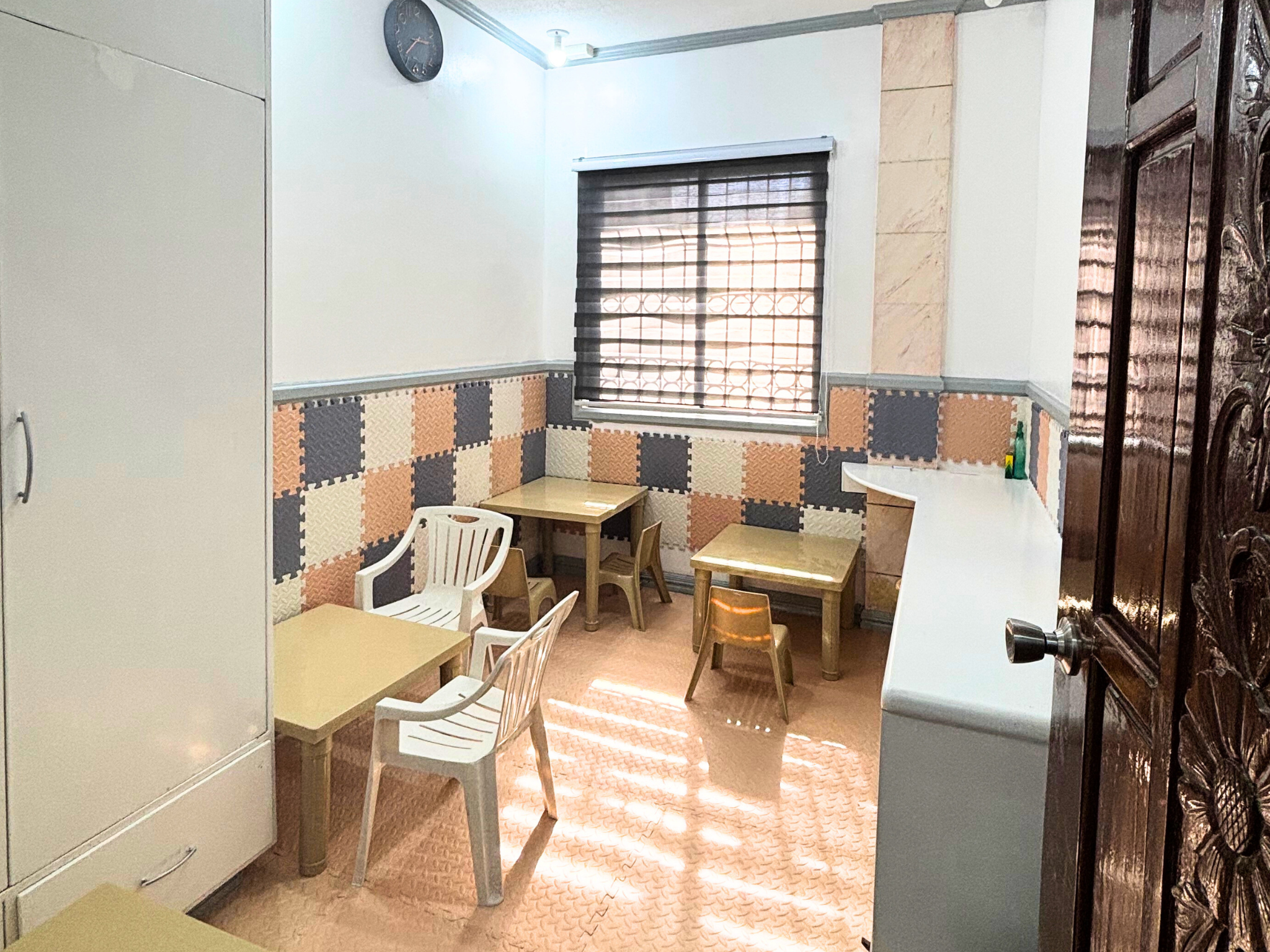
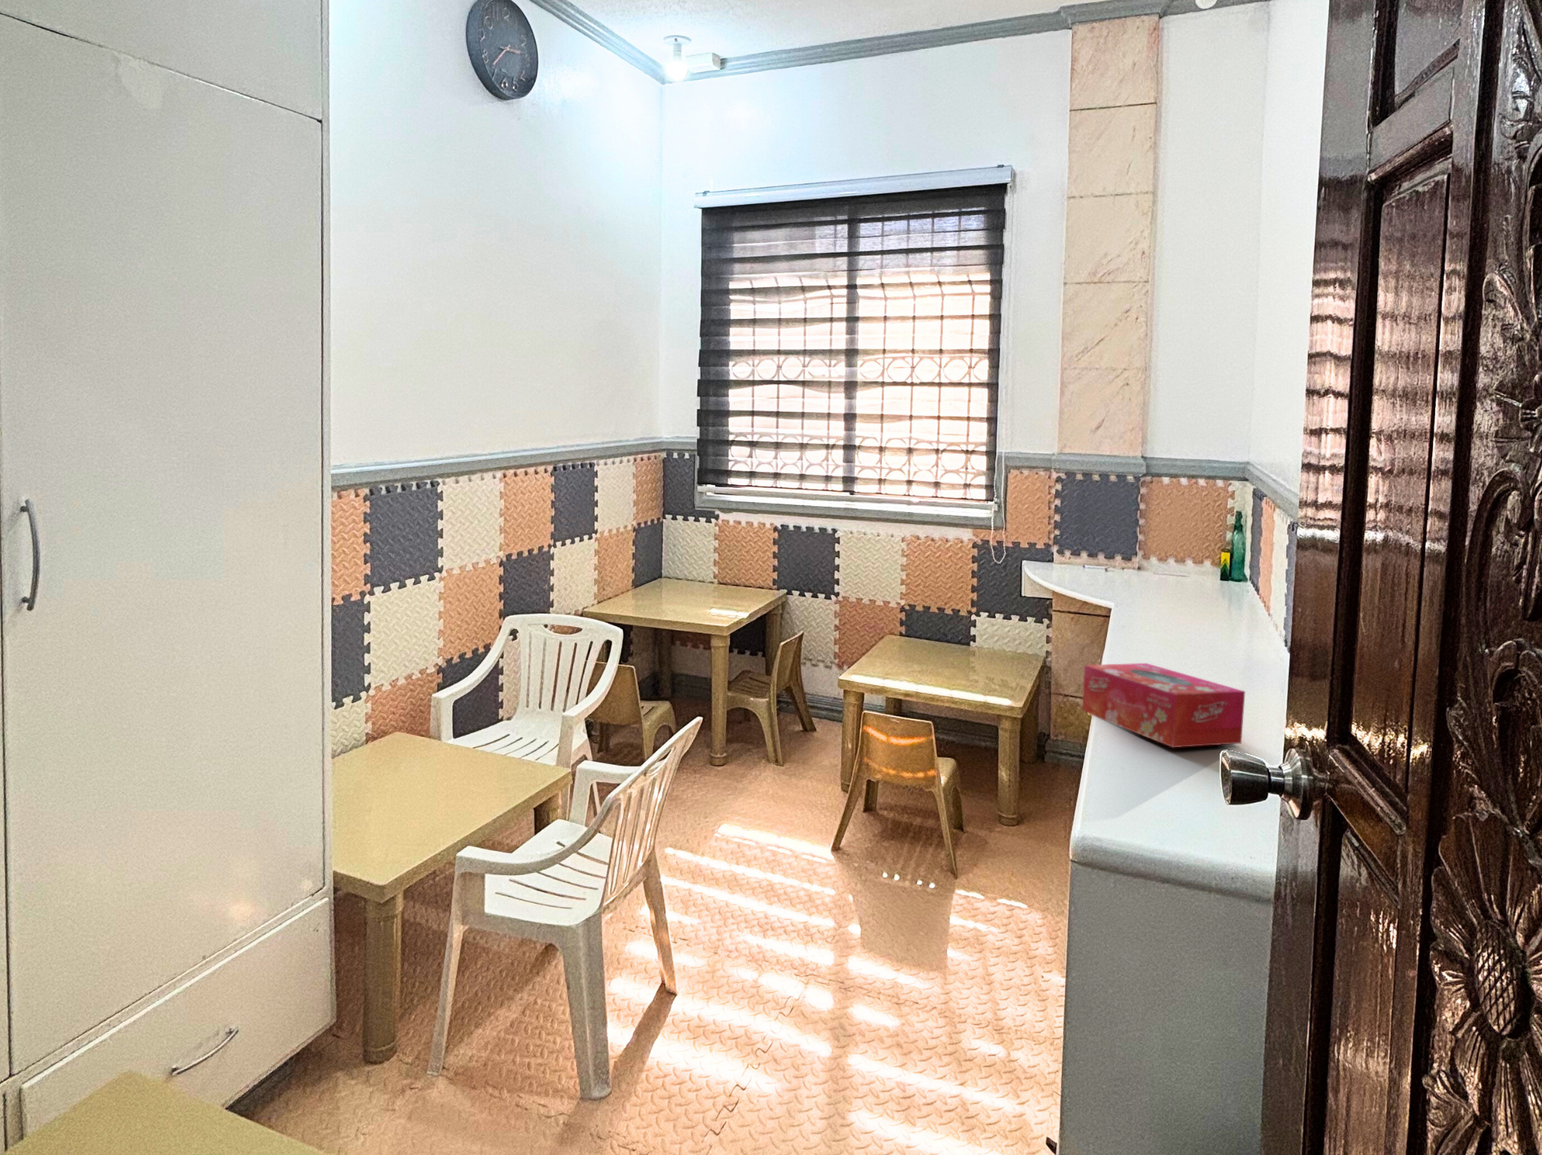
+ tissue box (1158, 701)
